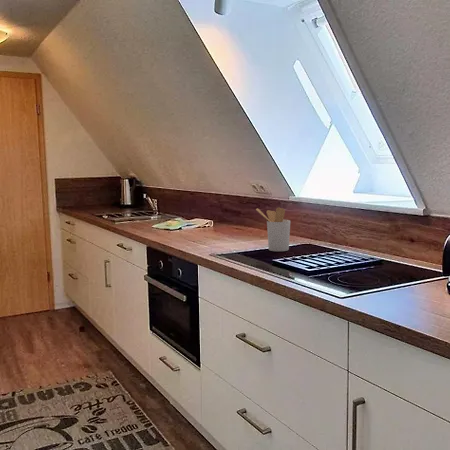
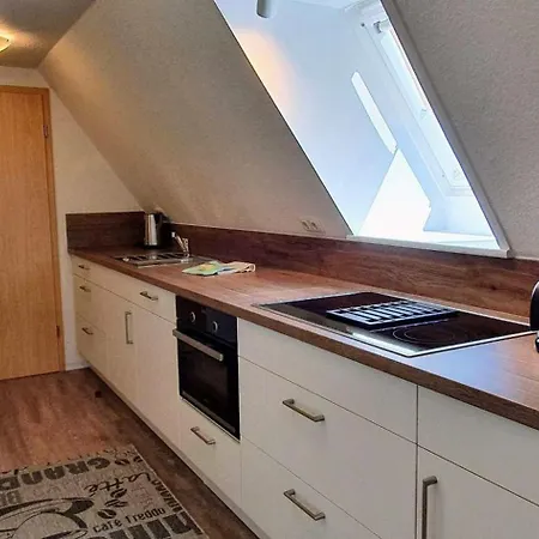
- utensil holder (272, 228)
